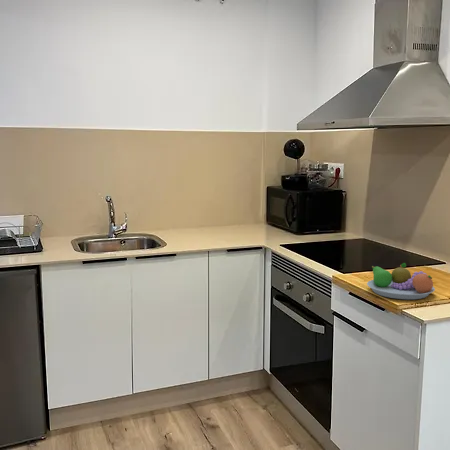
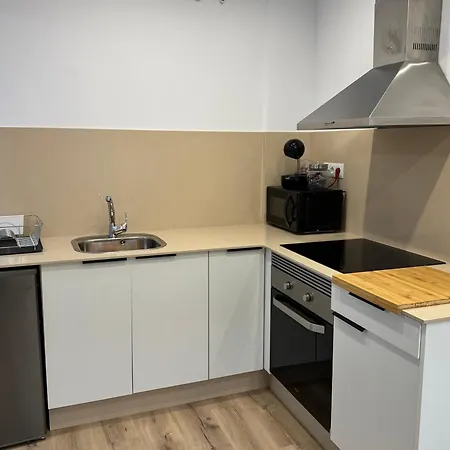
- fruit bowl (399, 279)
